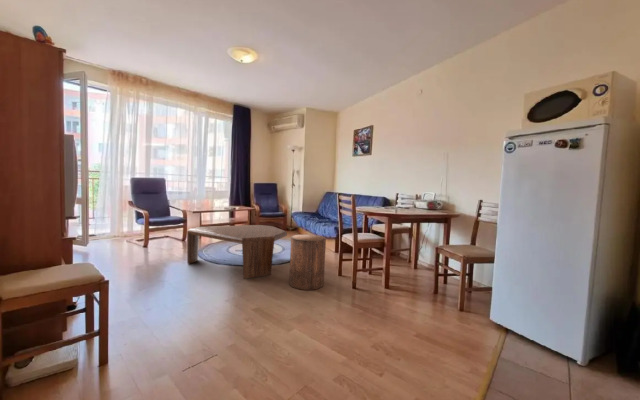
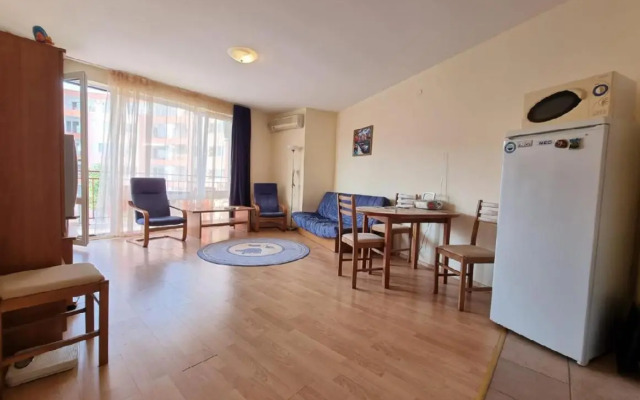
- stool (307, 260)
- coffee table (242, 247)
